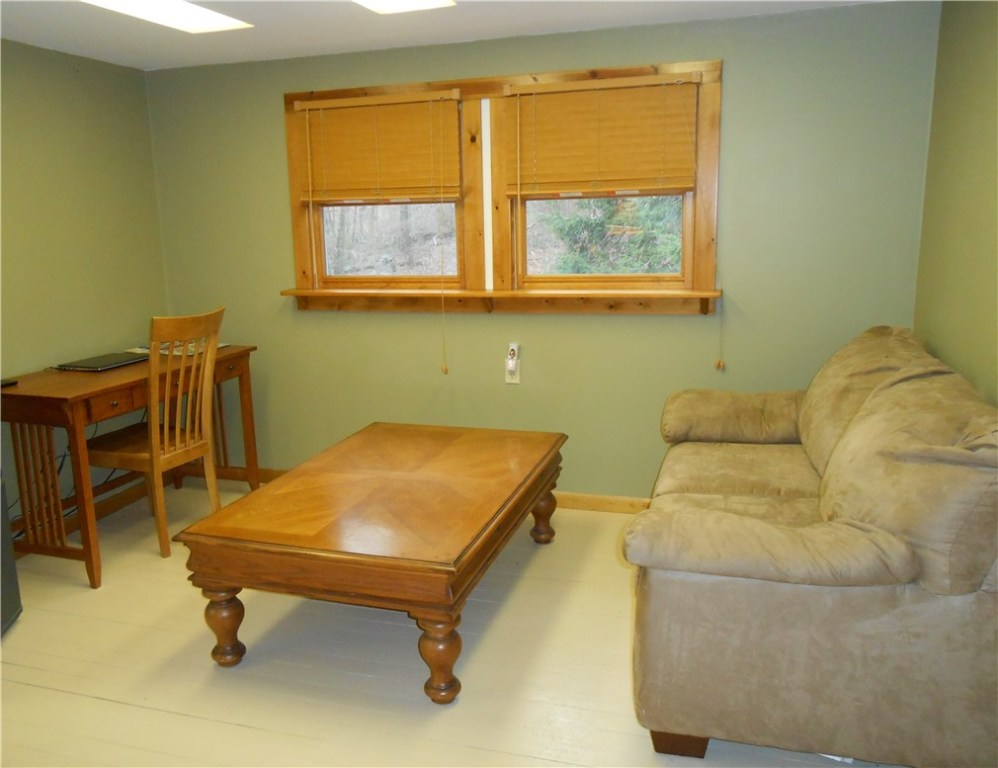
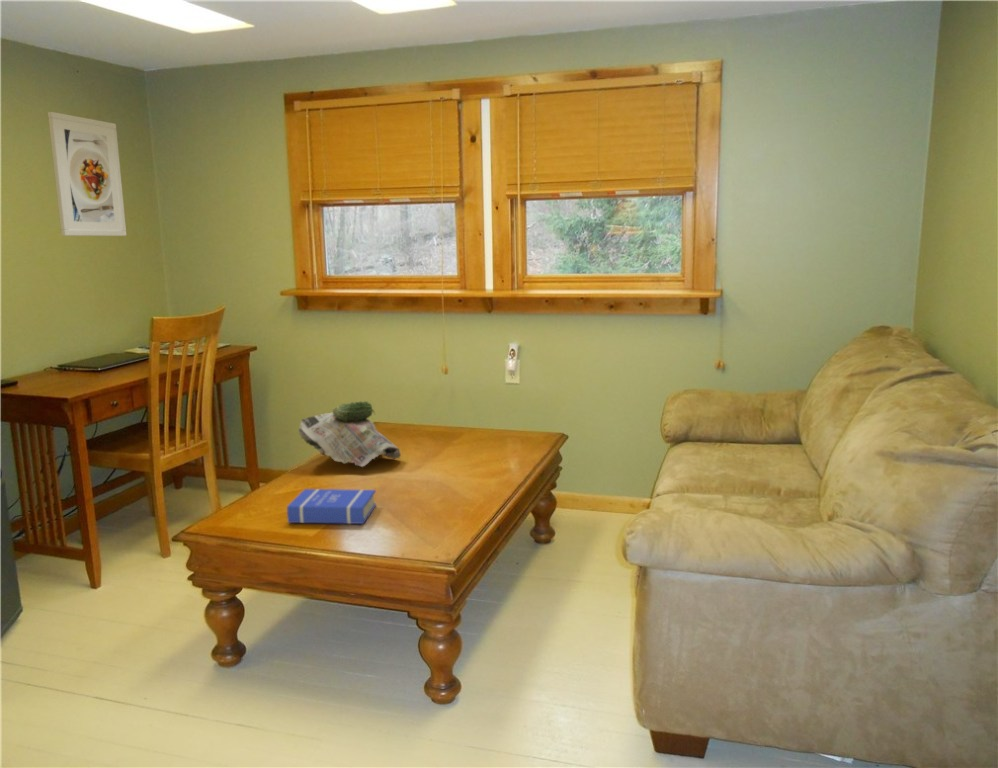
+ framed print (89, 177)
+ book (332, 506)
+ newspaper (349, 430)
